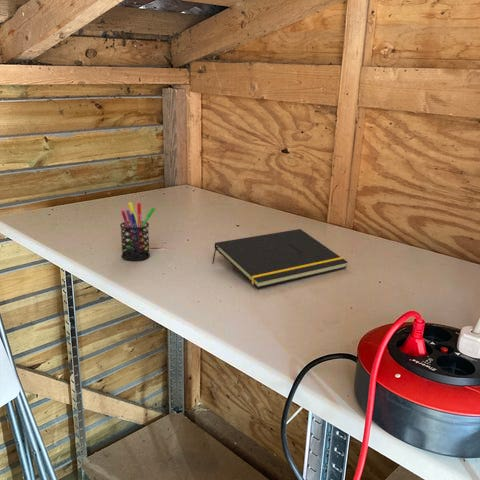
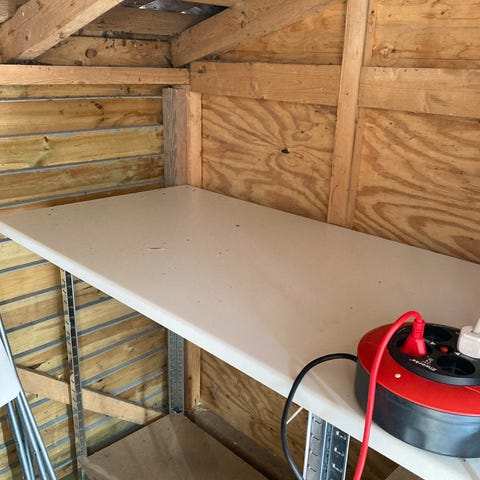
- pen holder (138, 228)
- notepad (281, 255)
